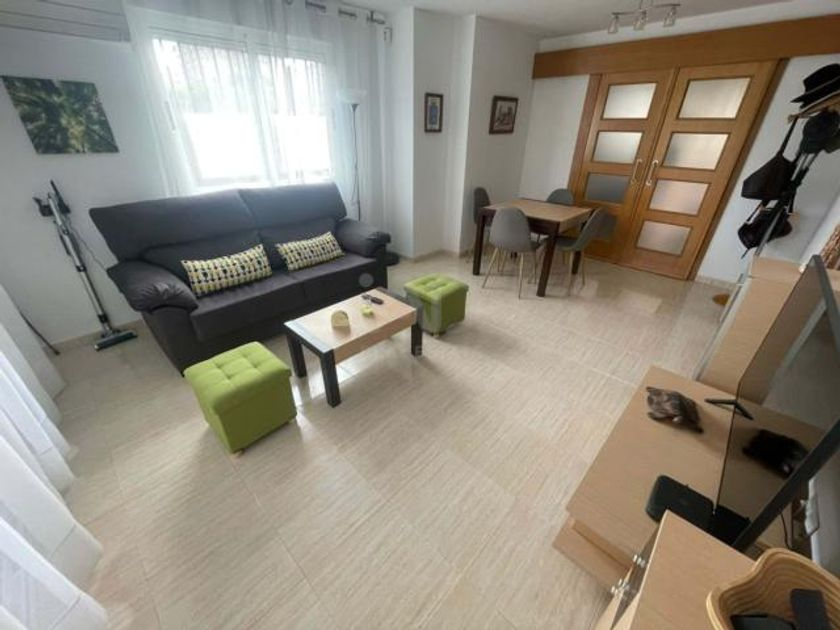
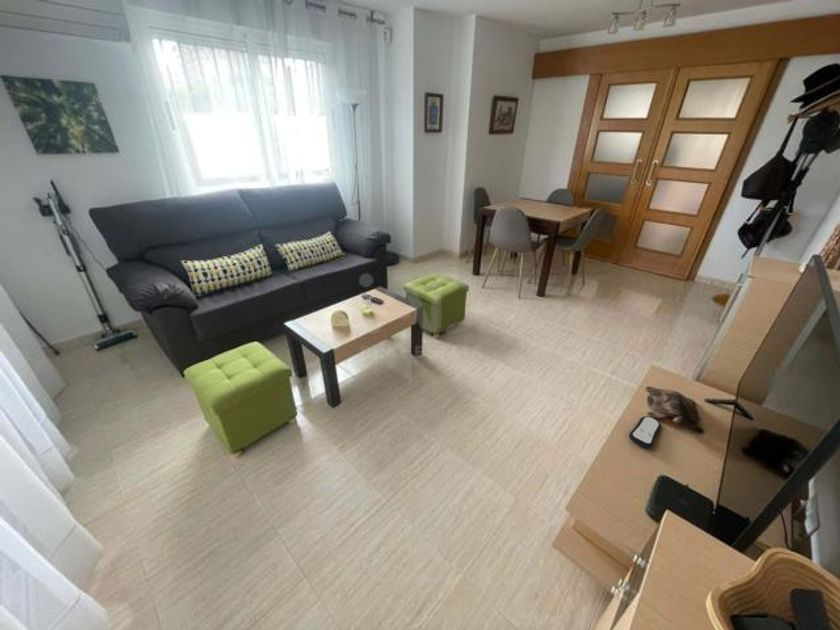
+ remote control (646, 430)
